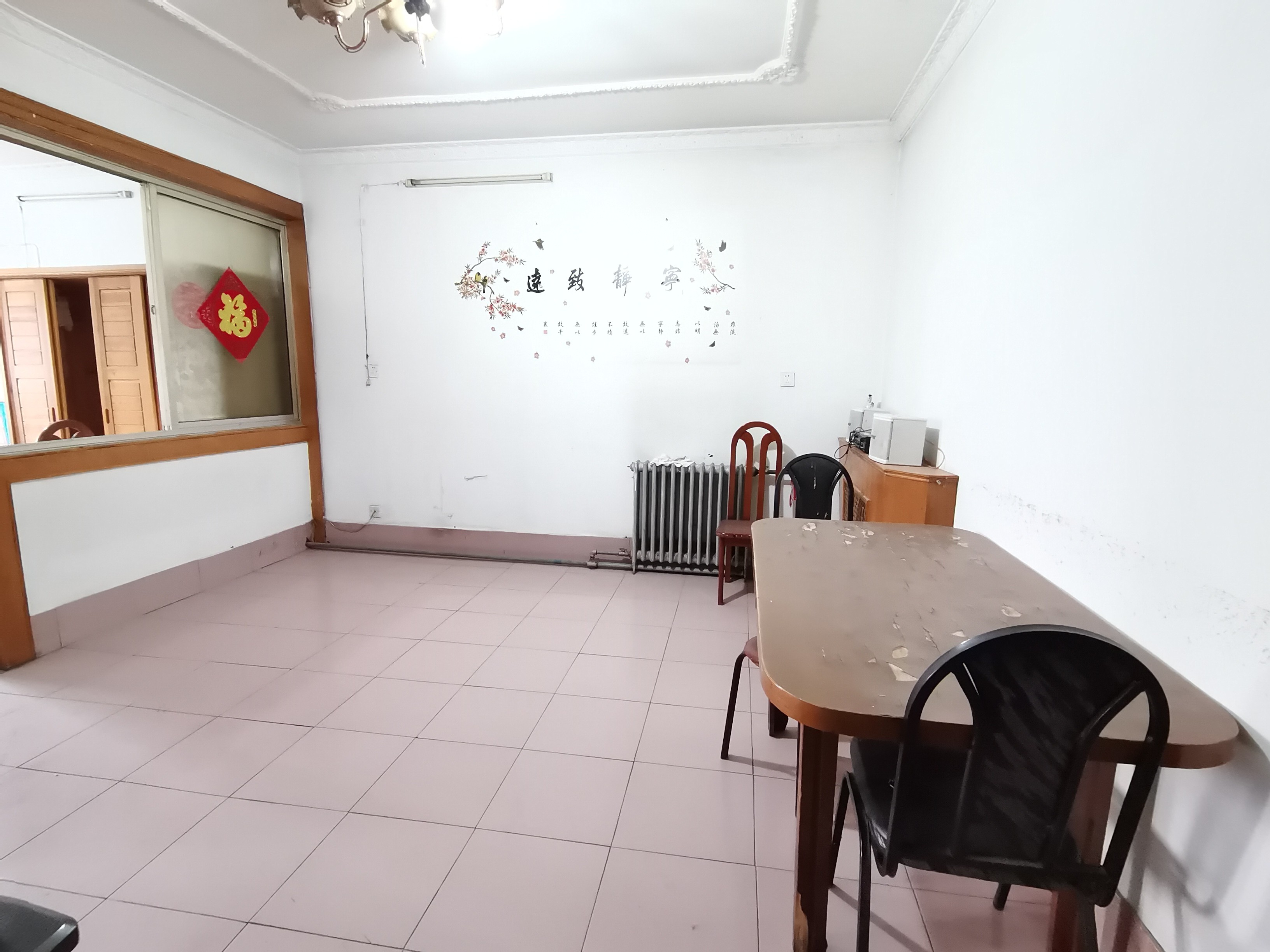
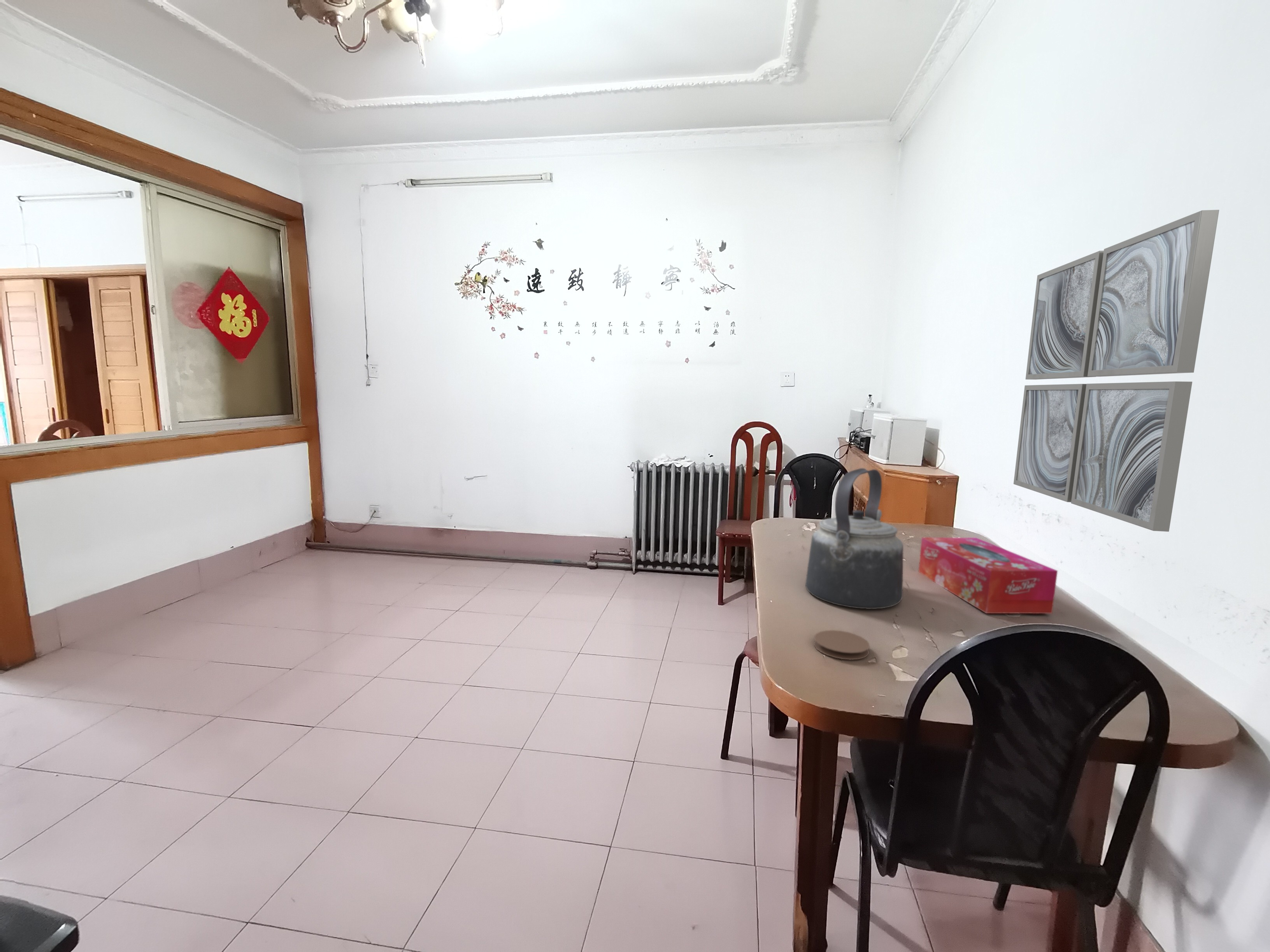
+ coaster (841, 644)
+ tissue box (981, 572)
+ wall art (1091, 377)
+ kettle (860, 531)
